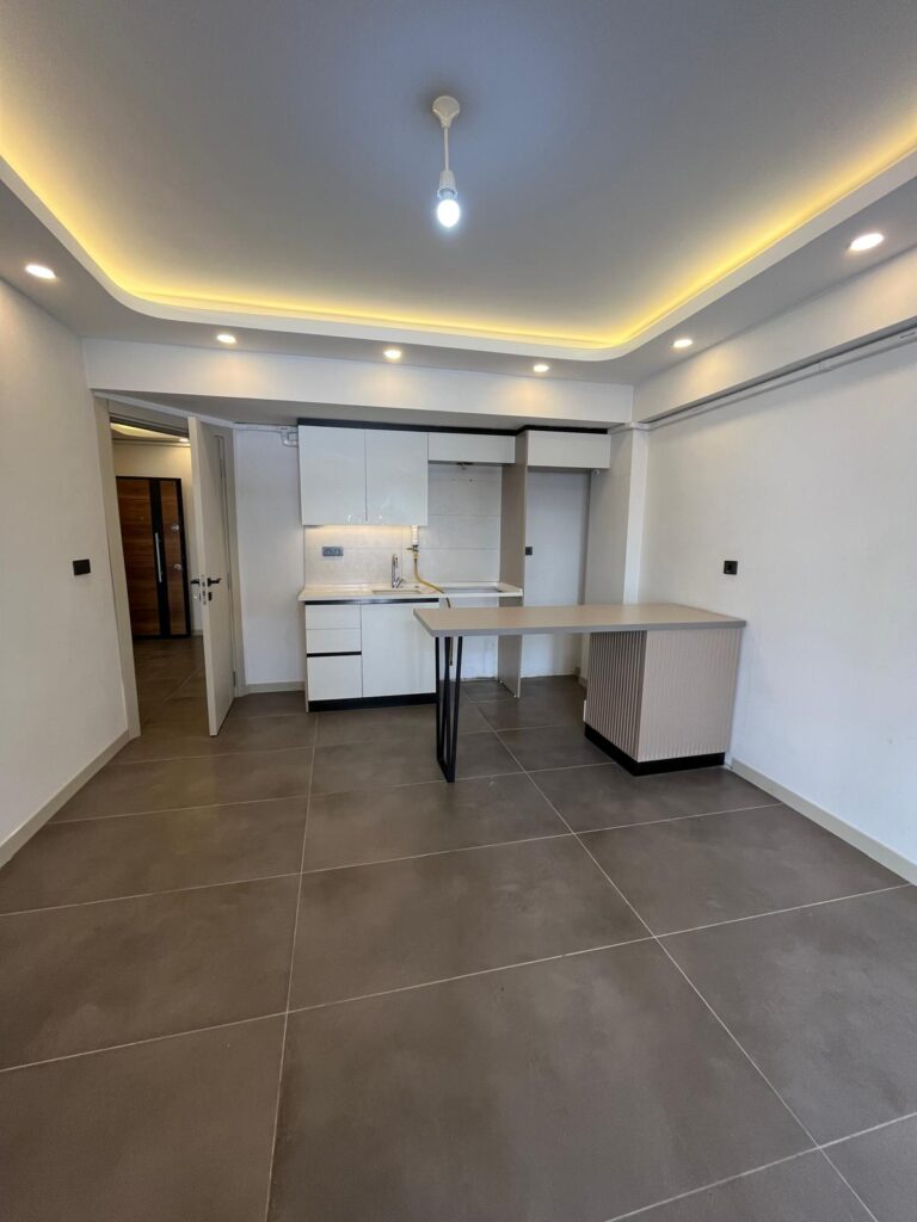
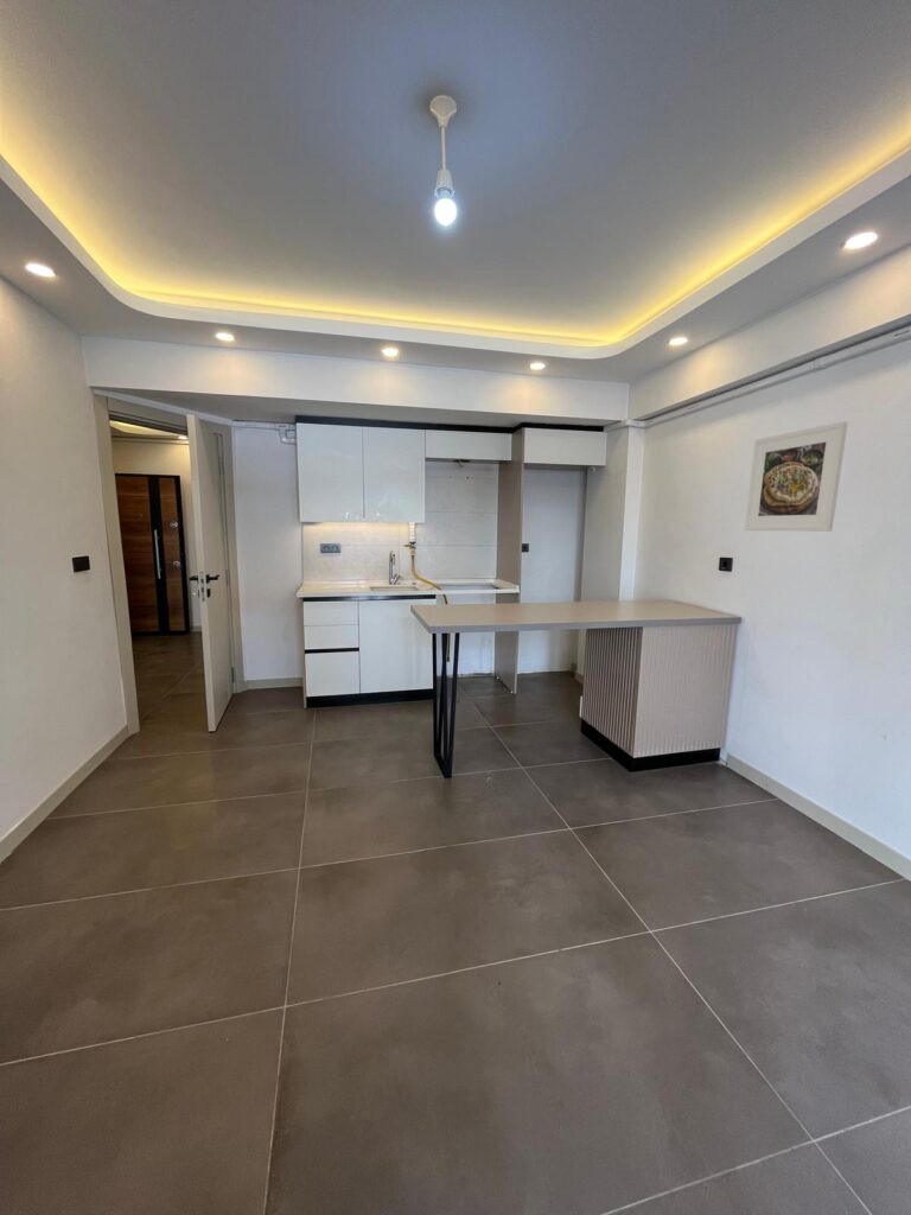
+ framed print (790, 482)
